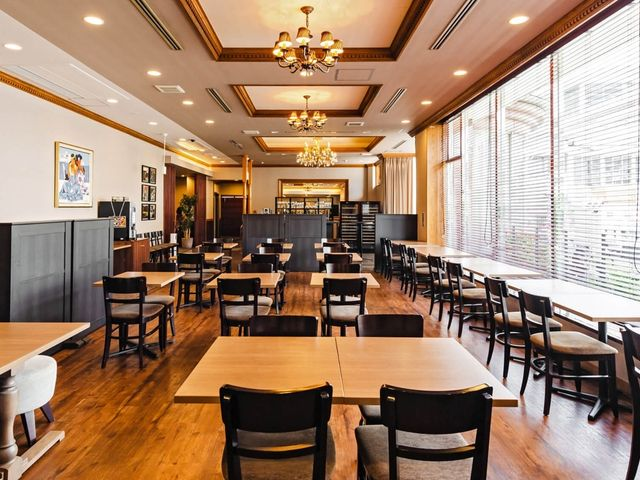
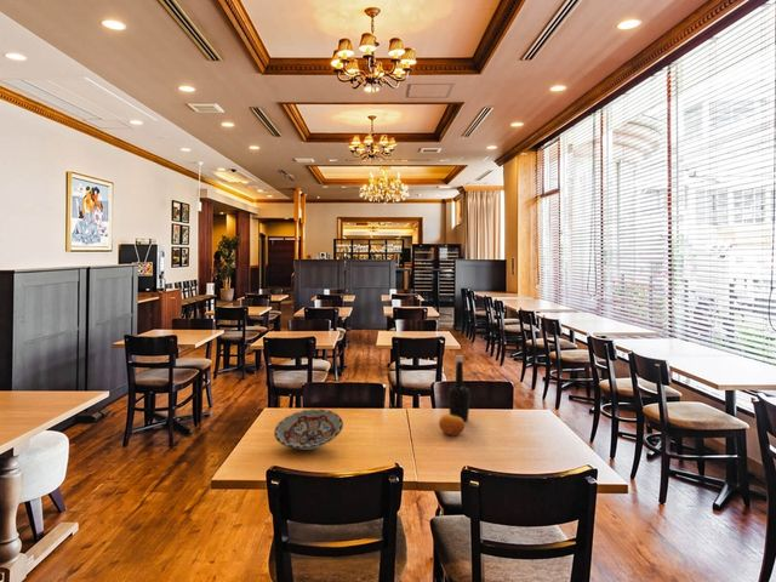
+ bottle (458, 387)
+ fruit (451, 423)
+ bowl (308, 430)
